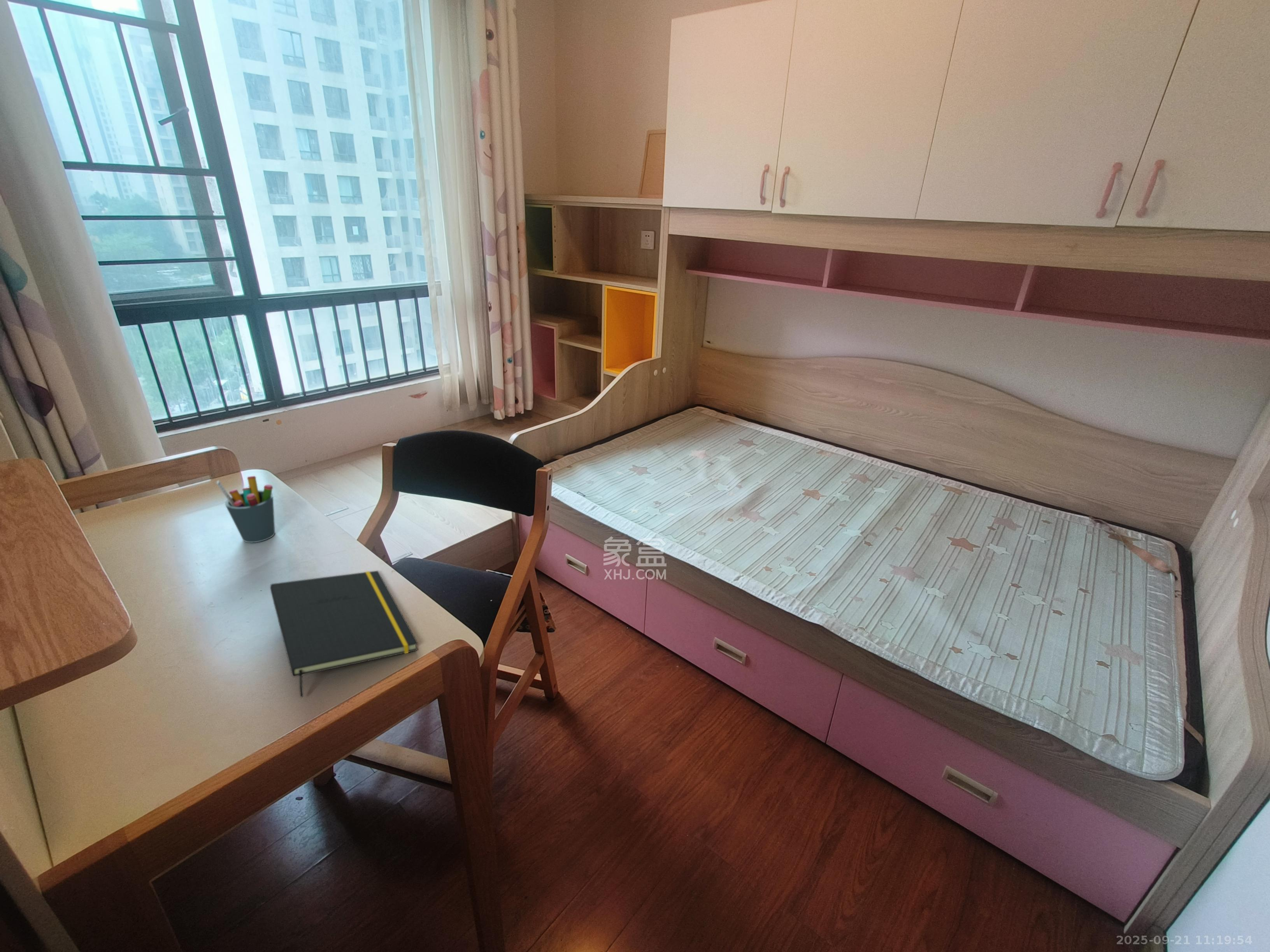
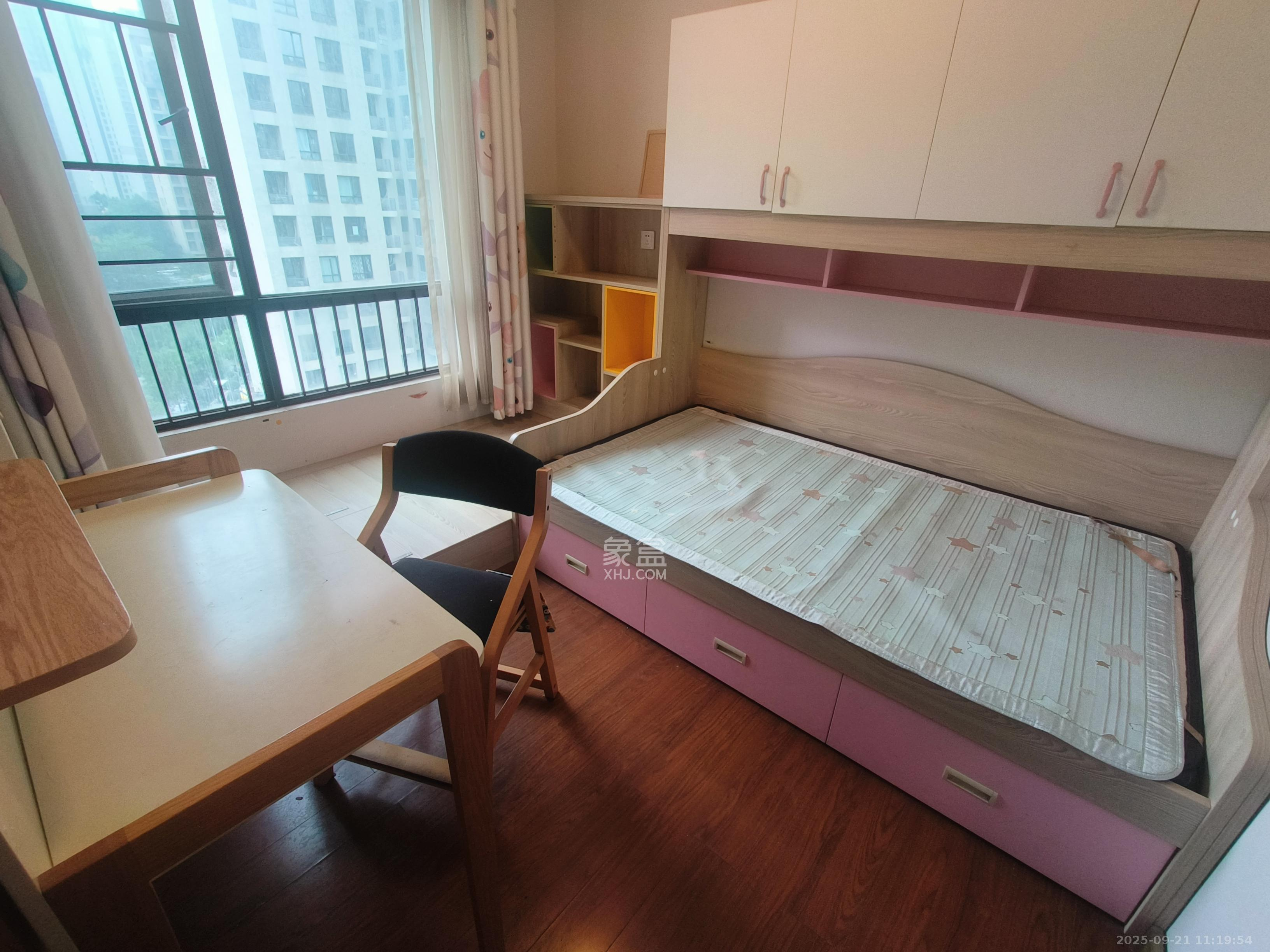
- pen holder (252, 507)
- notepad (341, 616)
